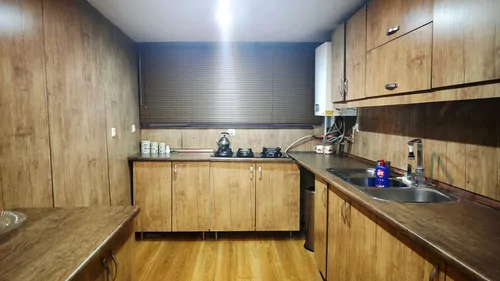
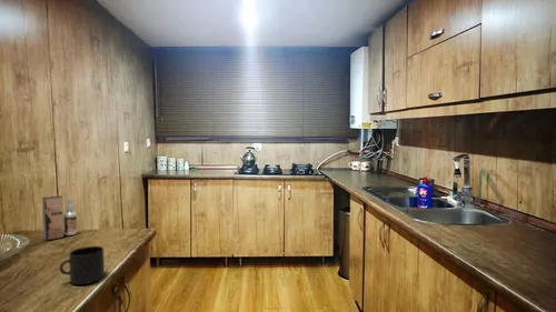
+ spray bottle (59, 215)
+ mug (82, 265)
